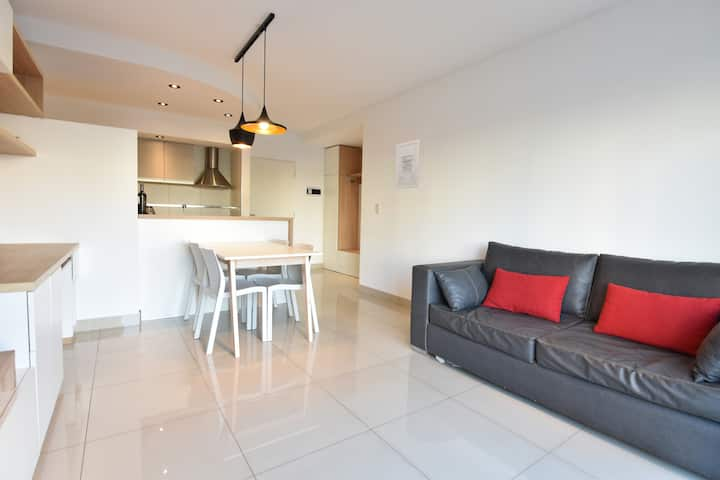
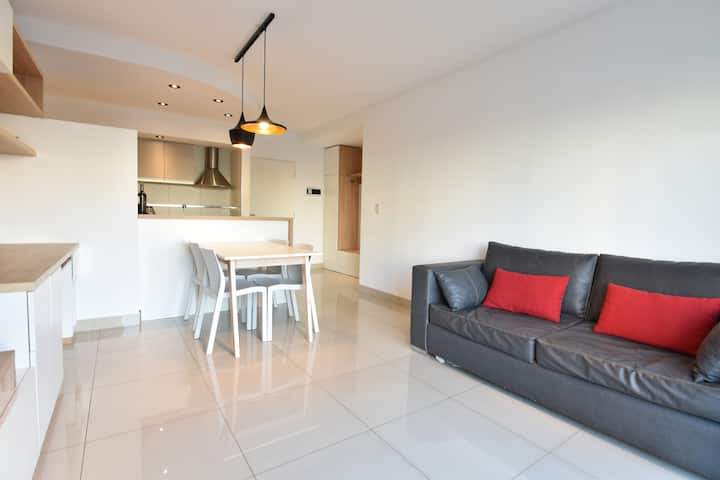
- wall art (407, 165)
